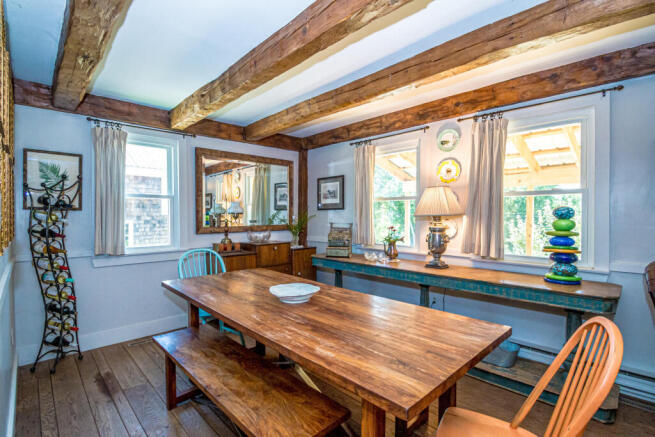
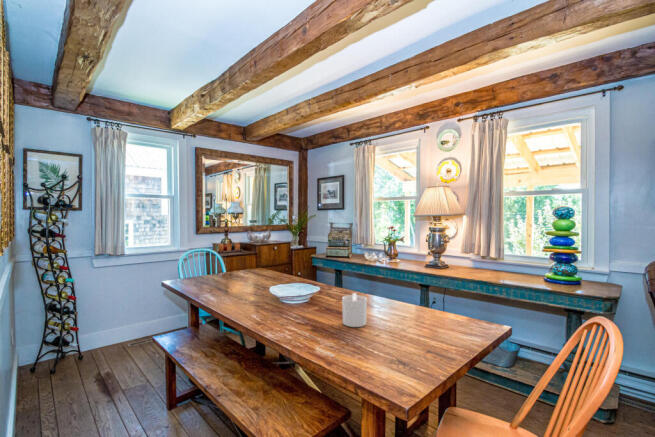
+ candle (354, 308)
